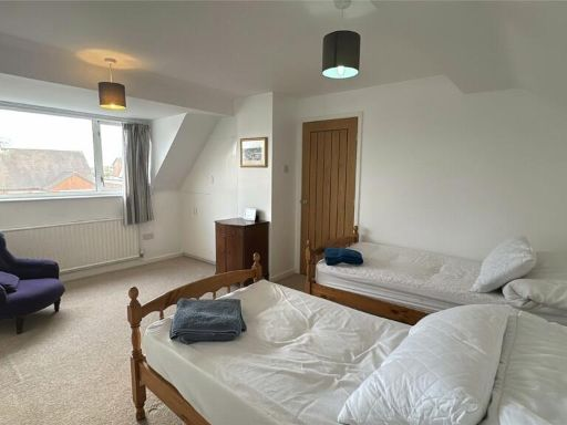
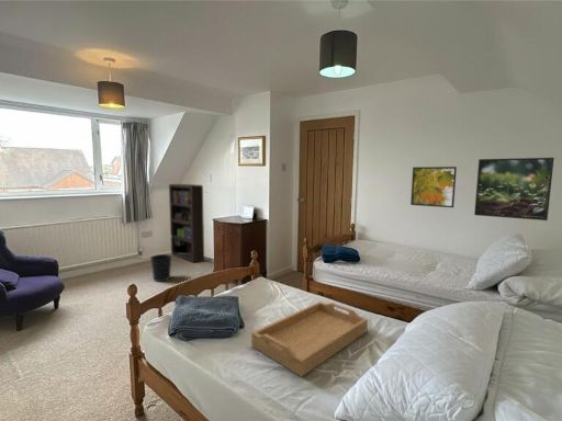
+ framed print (432, 186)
+ wastebasket (161, 268)
+ bookcase (186, 221)
+ serving tray (312, 330)
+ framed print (510, 187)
